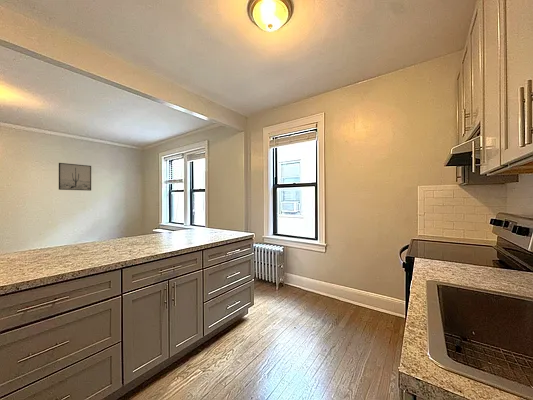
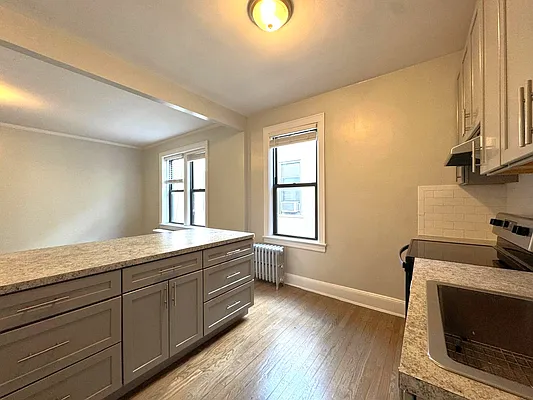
- wall art (75, 177)
